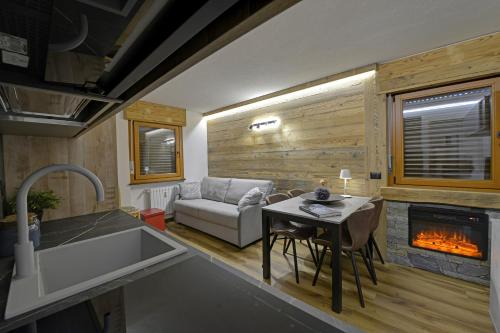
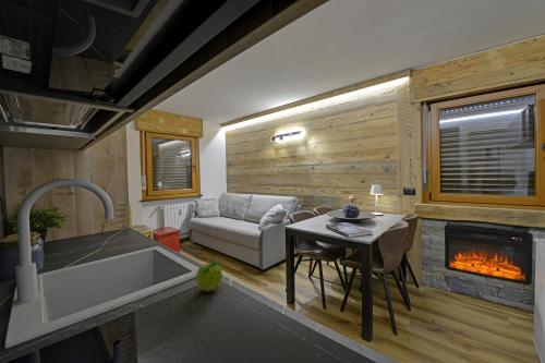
+ fruit (209, 276)
